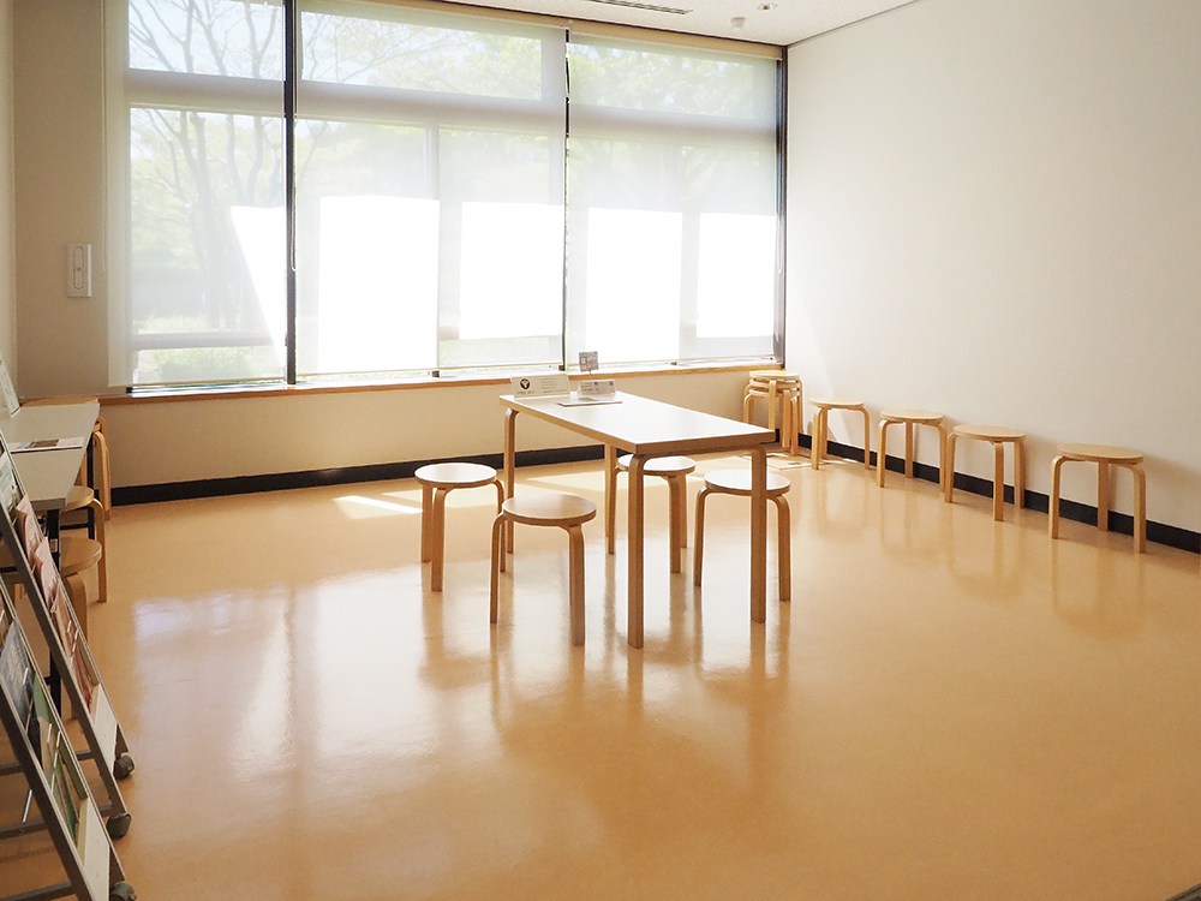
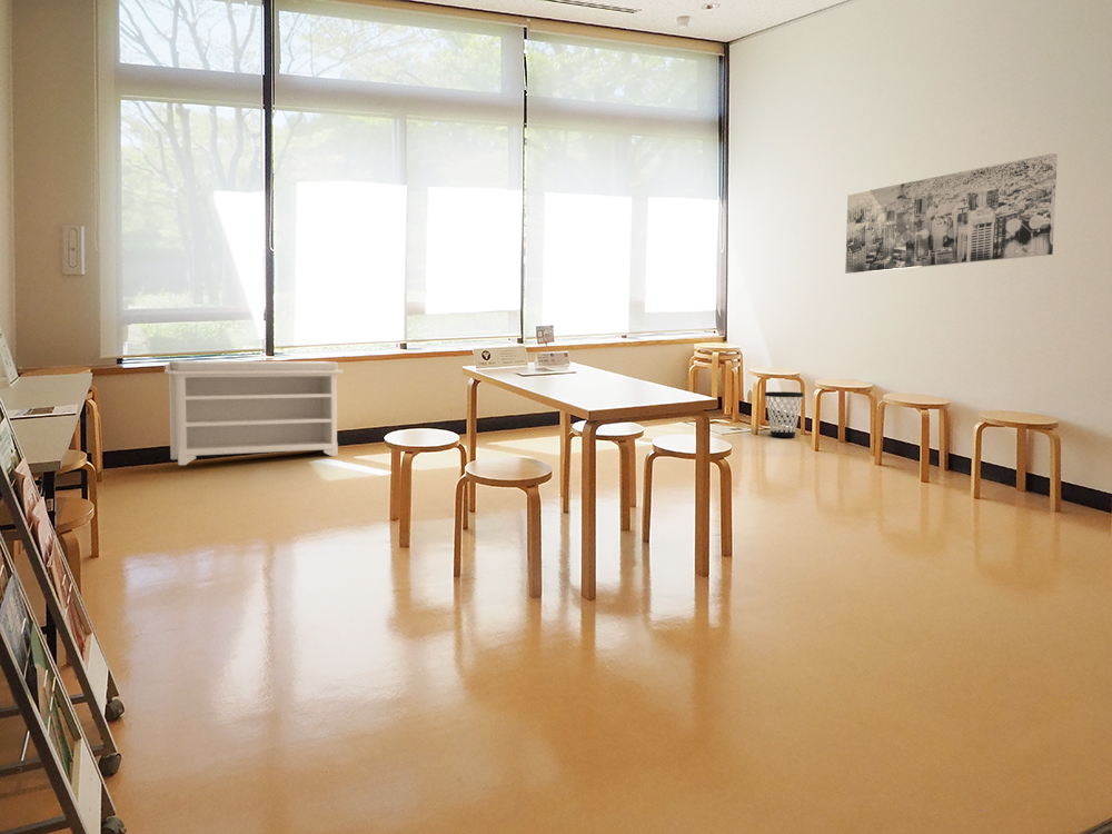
+ bench (255, 409)
+ wastebasket (783, 414)
+ wall art (937, 220)
